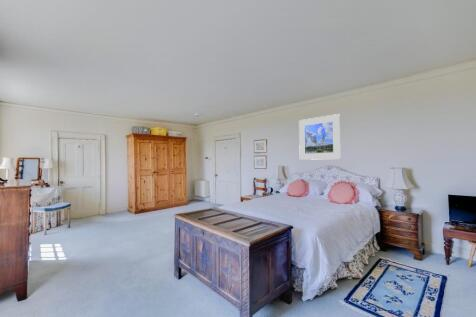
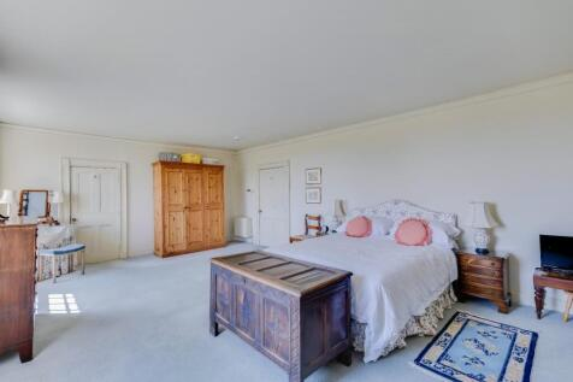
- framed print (318, 138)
